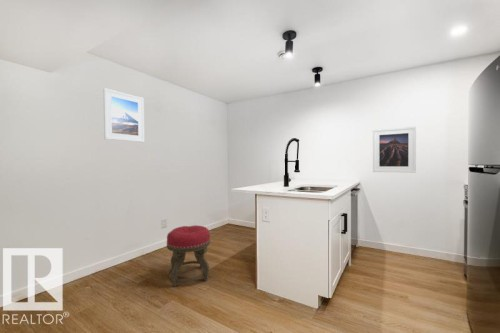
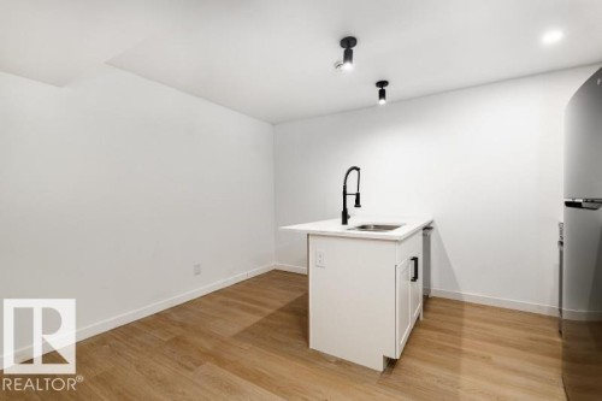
- stool (189, 251)
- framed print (125, 117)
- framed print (393, 150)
